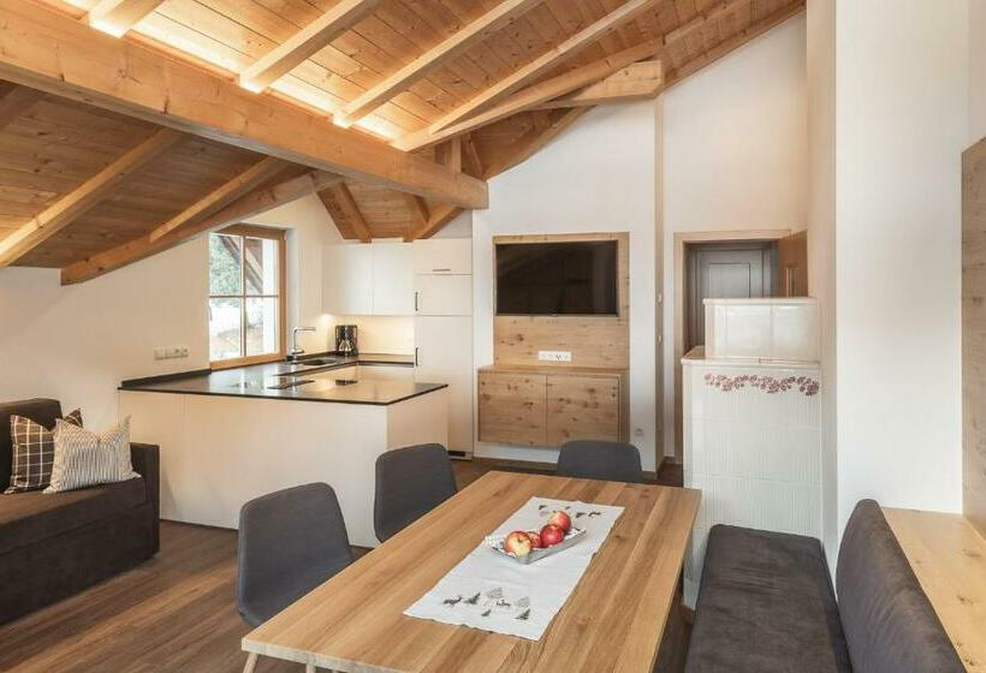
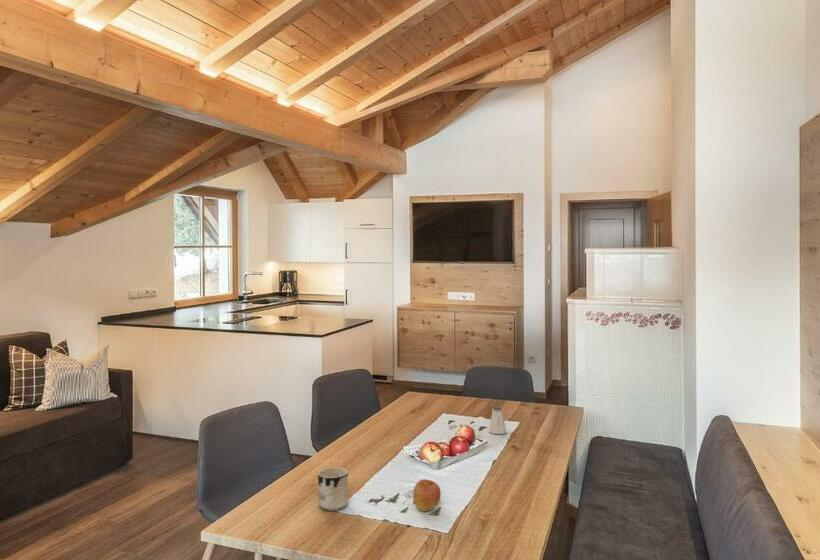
+ saltshaker (497, 419)
+ mug (334, 486)
+ apple (426, 495)
